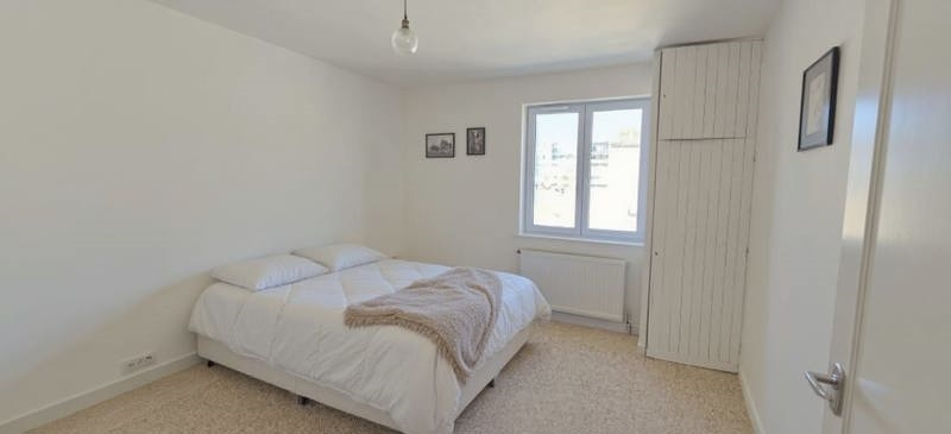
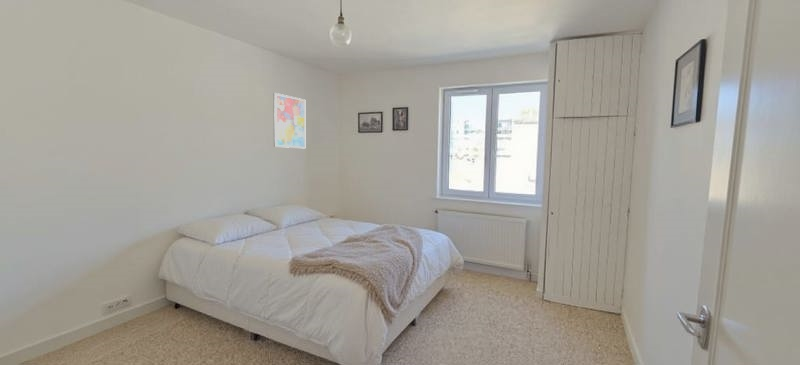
+ wall art (290, 122)
